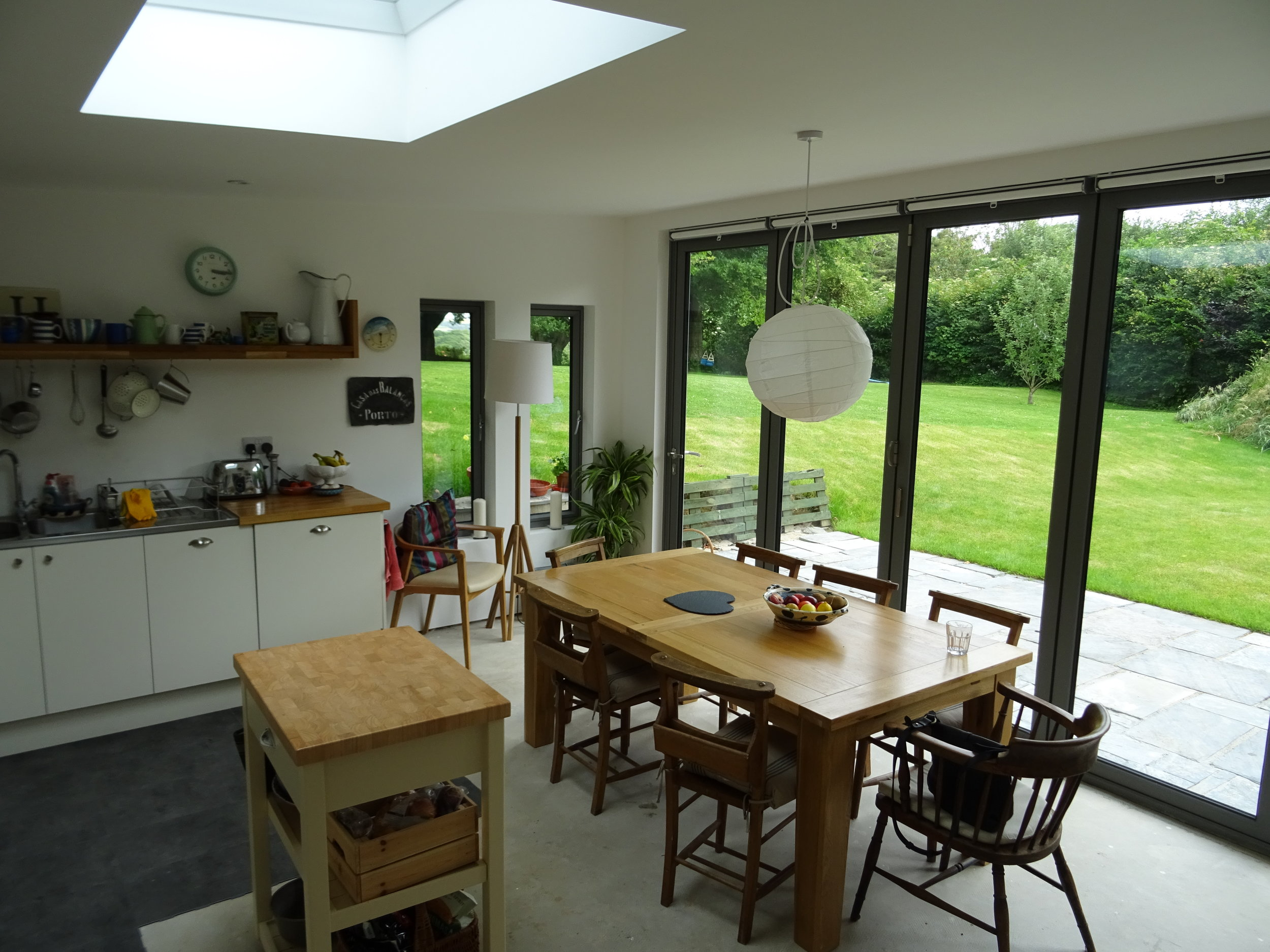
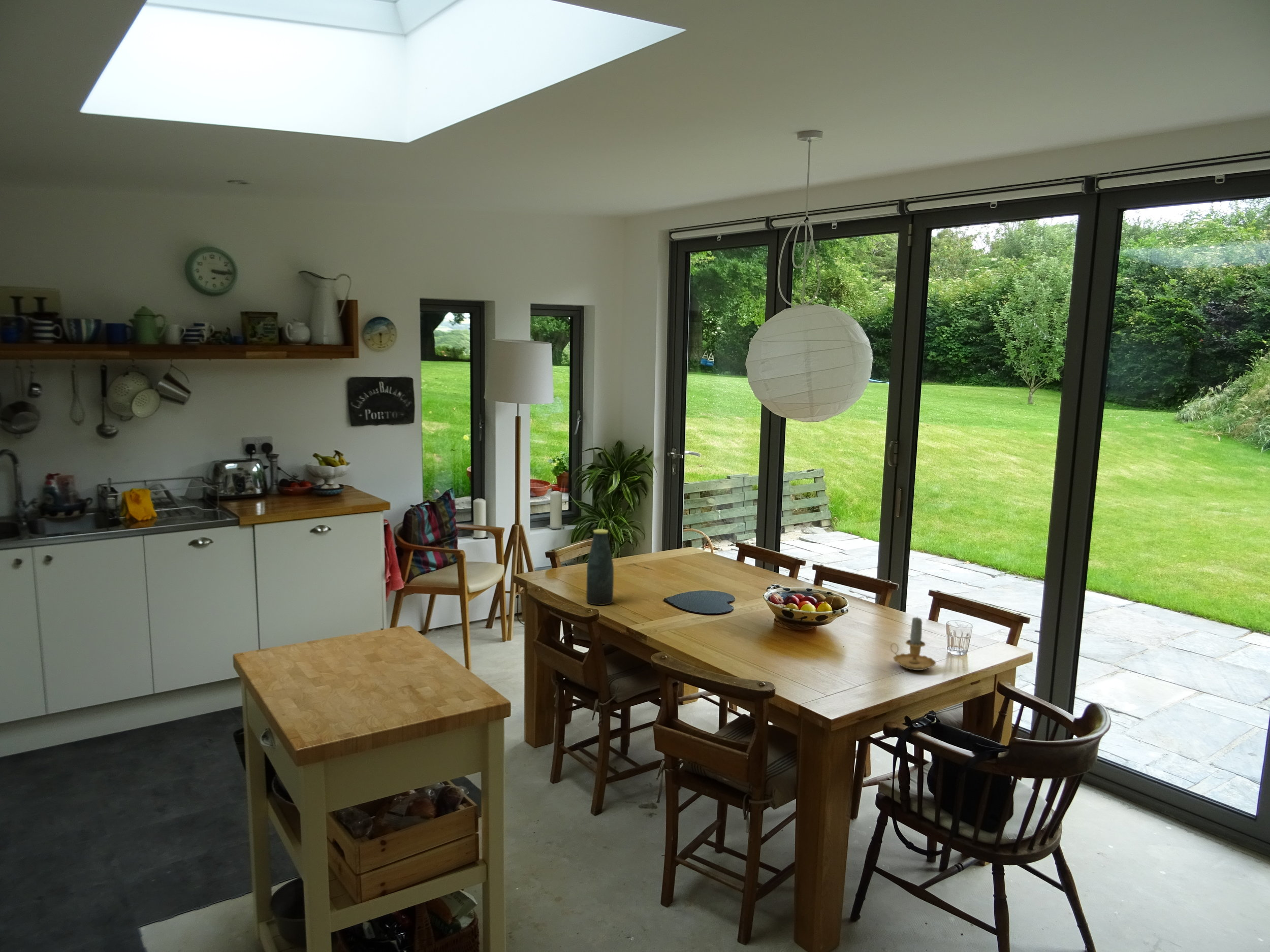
+ candle (911, 640)
+ bottle (600, 566)
